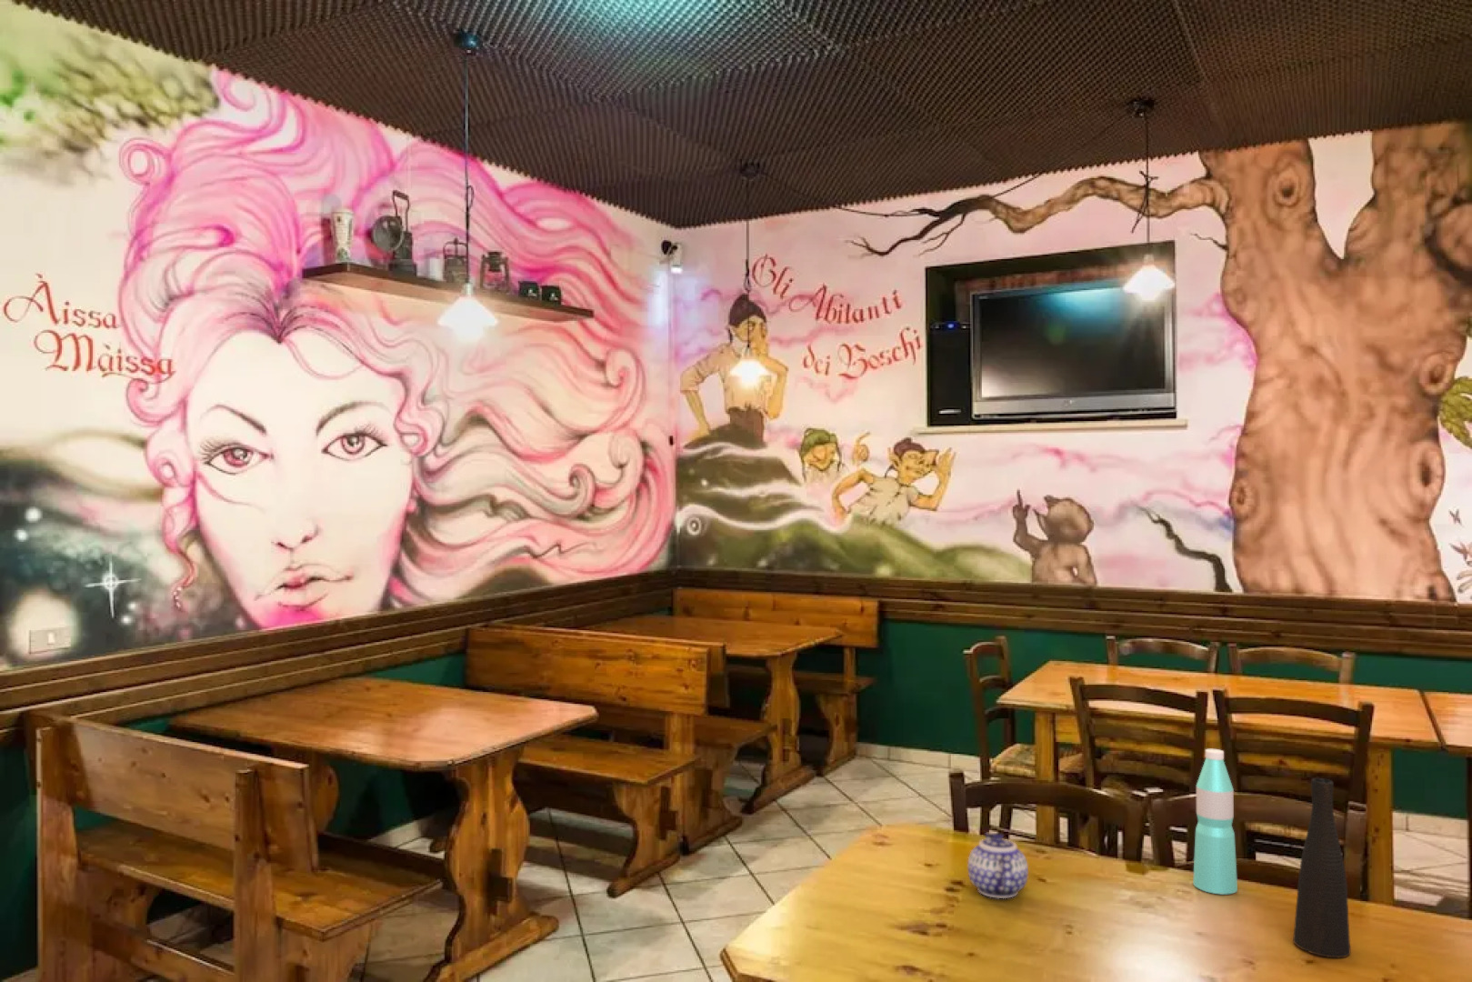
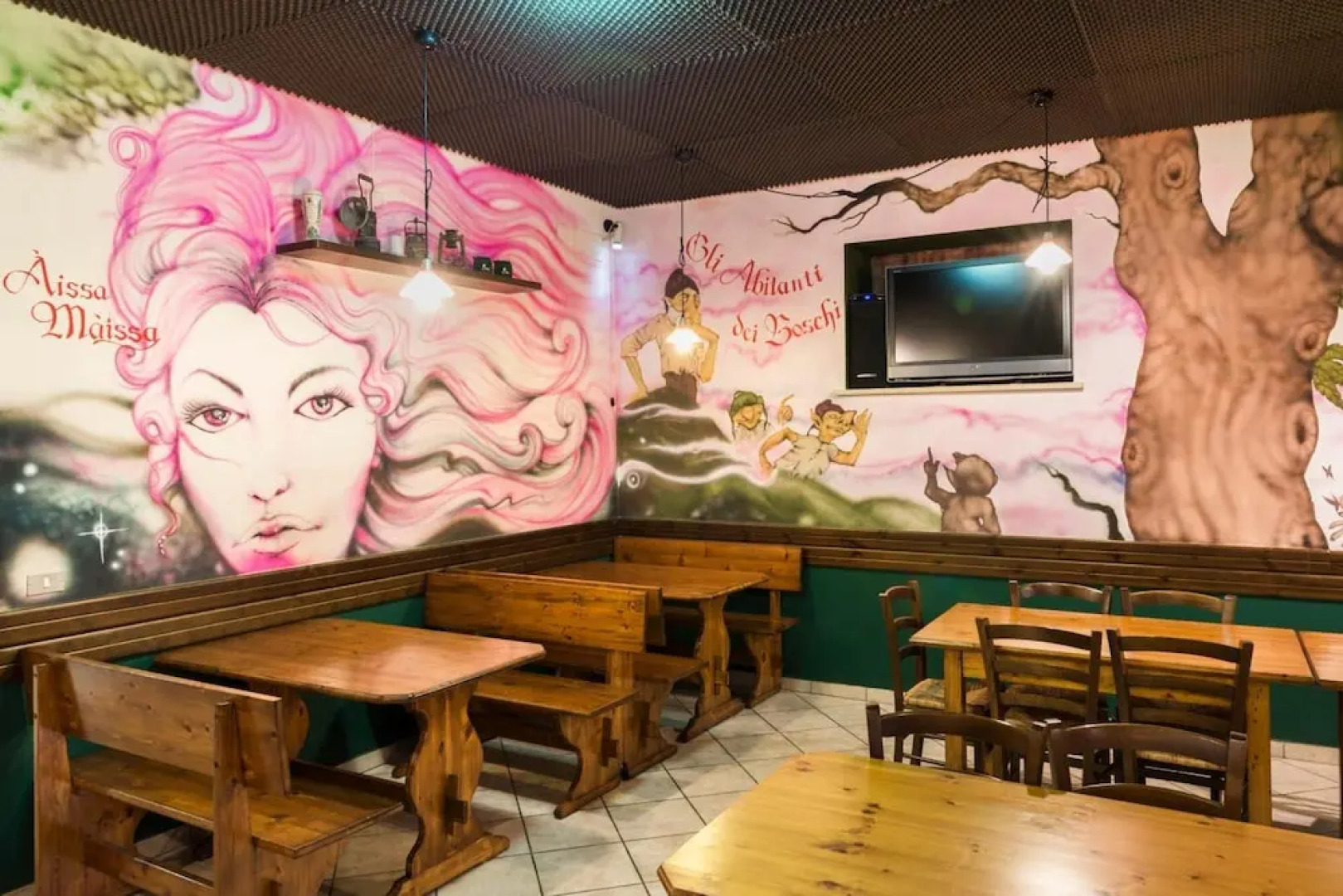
- vase (1321, 863)
- teapot (997, 861)
- water bottle (1214, 819)
